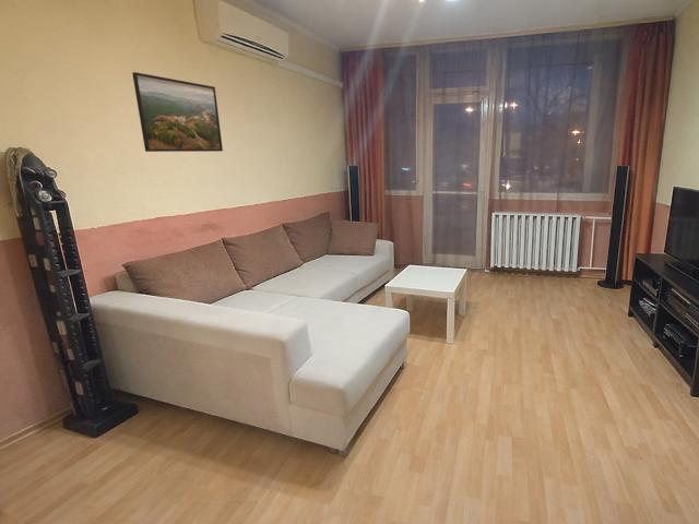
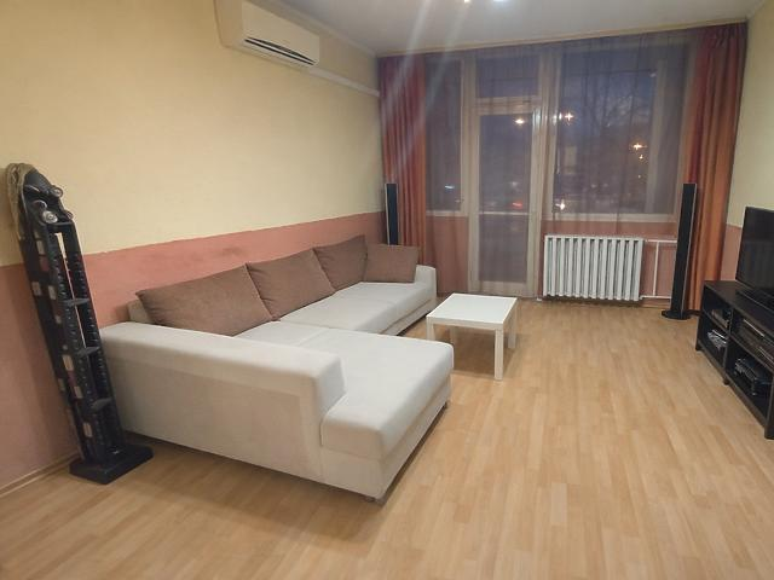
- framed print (182, 116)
